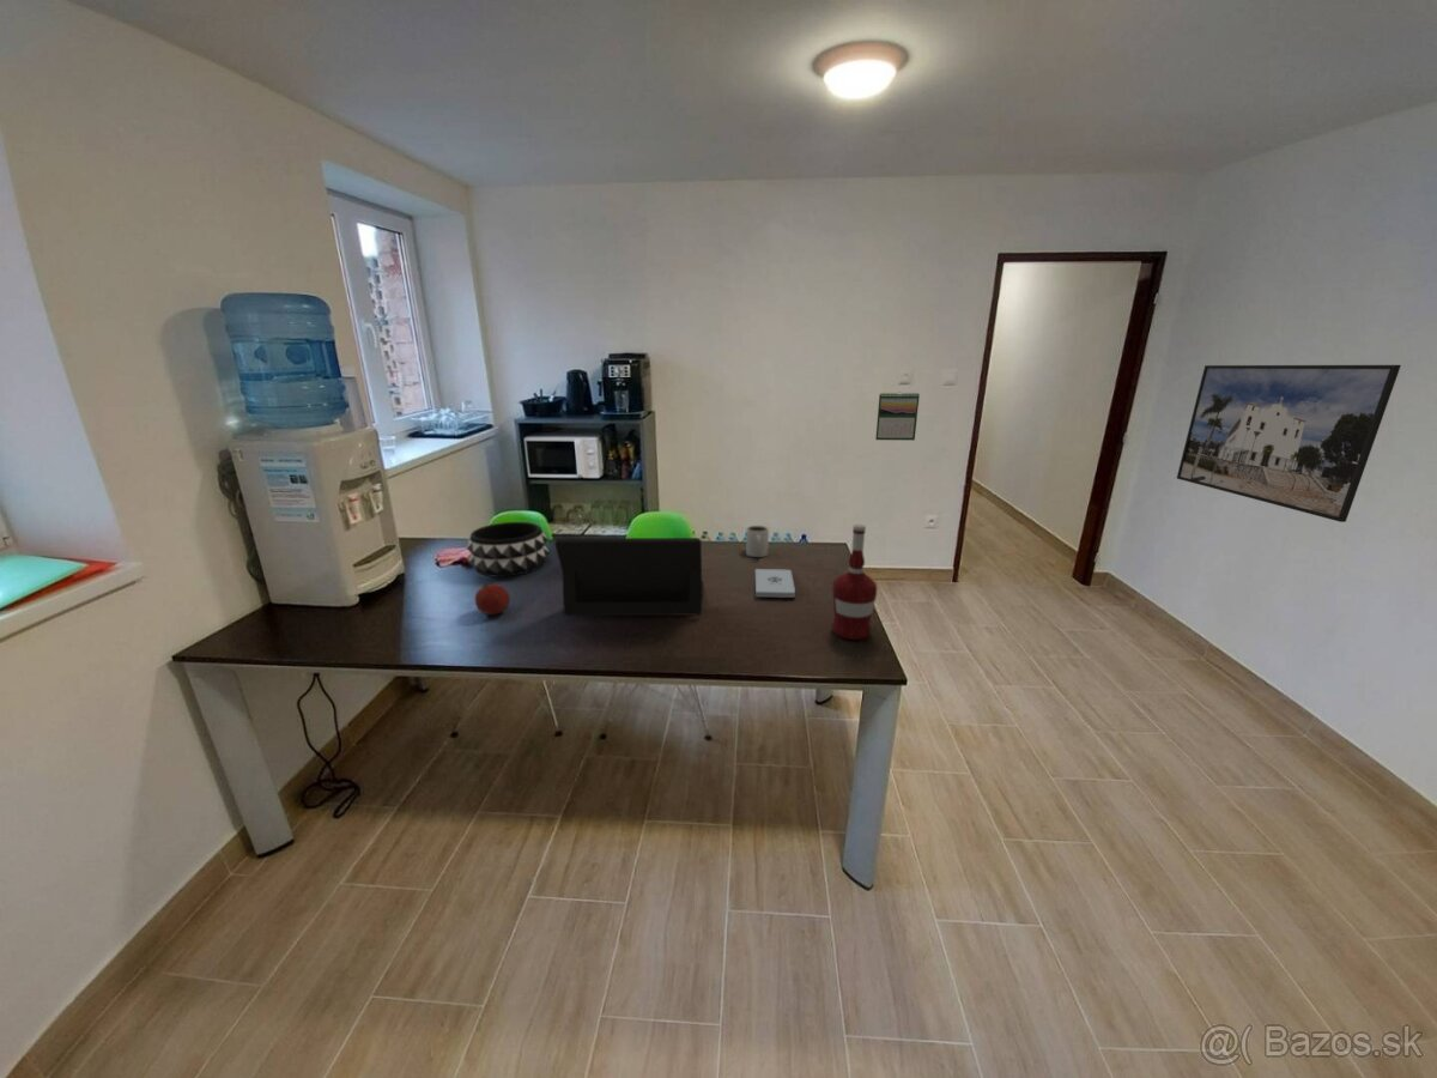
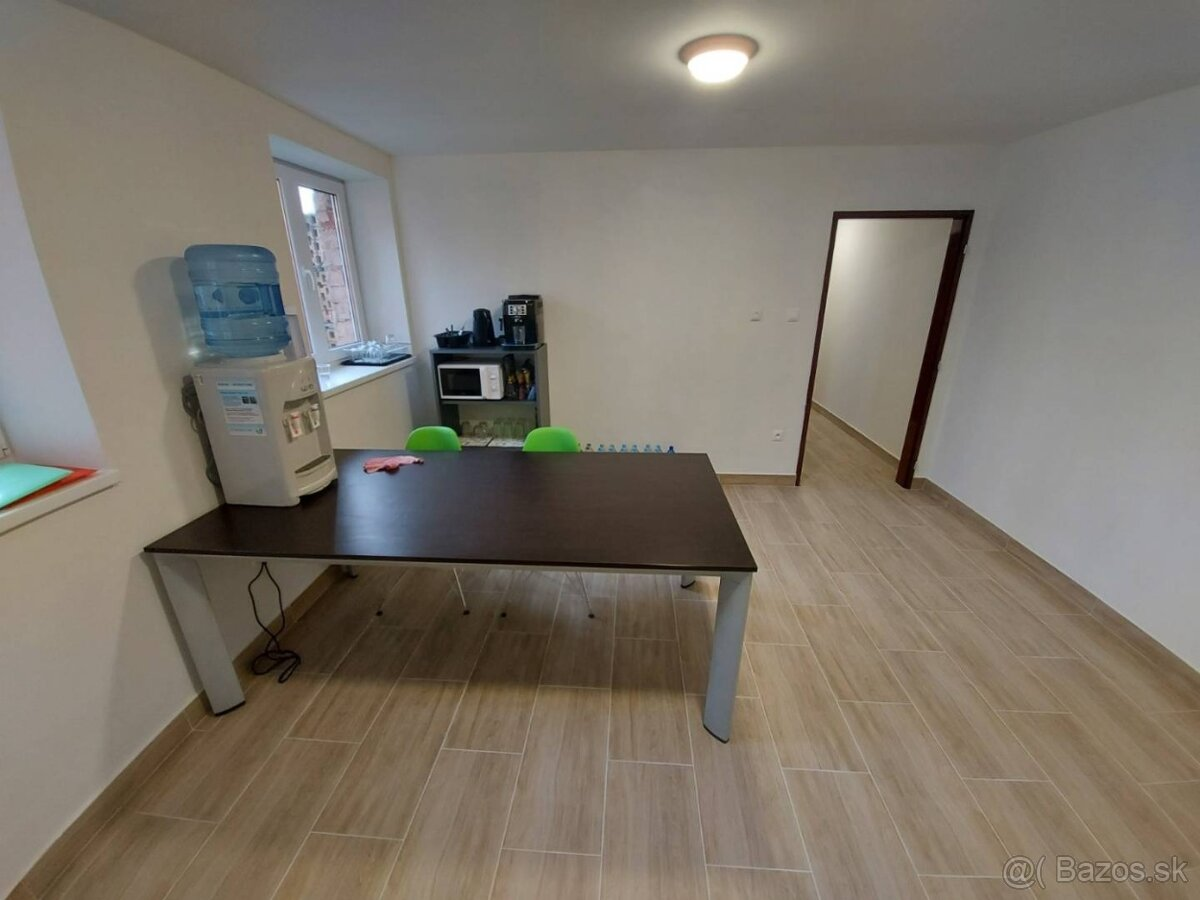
- mug (757, 541)
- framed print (1266, 432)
- notepad (774, 582)
- laptop (638, 557)
- fruit (491, 598)
- decorative bowl (508, 547)
- calendar (897, 416)
- alcohol (855, 580)
